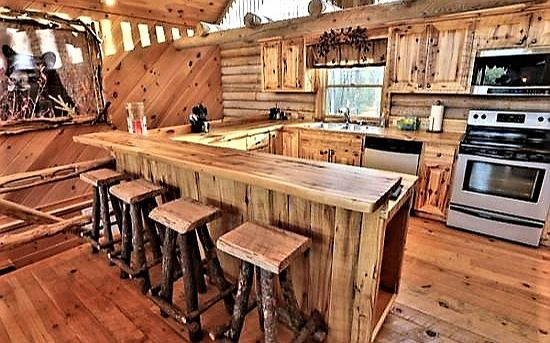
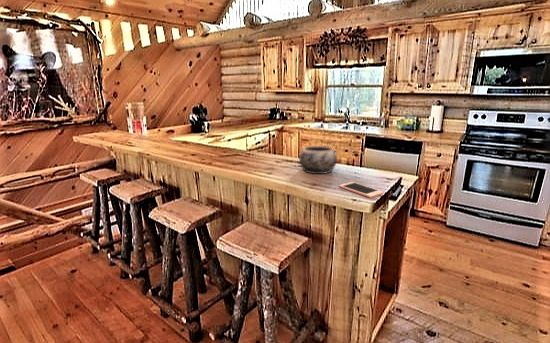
+ cell phone (360, 189)
+ decorative bowl (317, 159)
